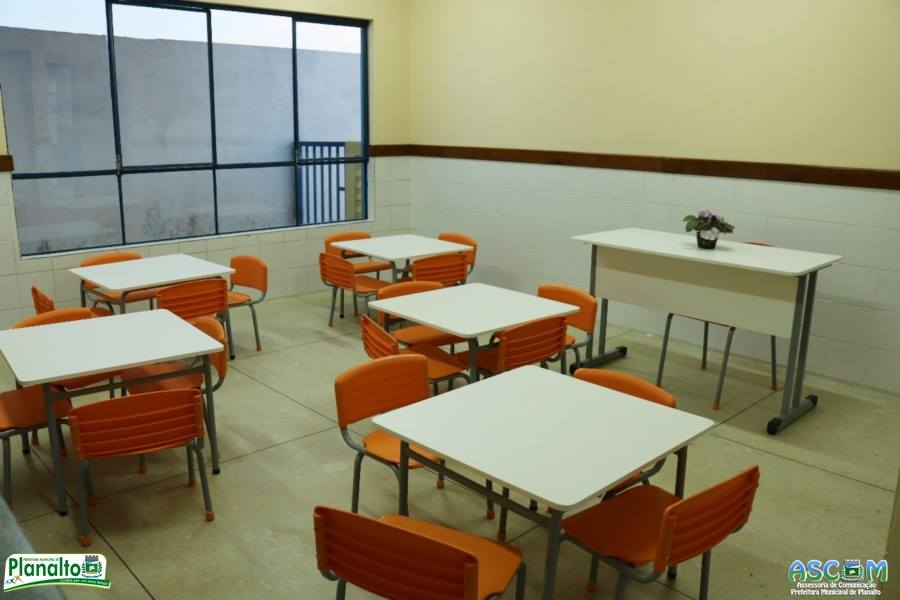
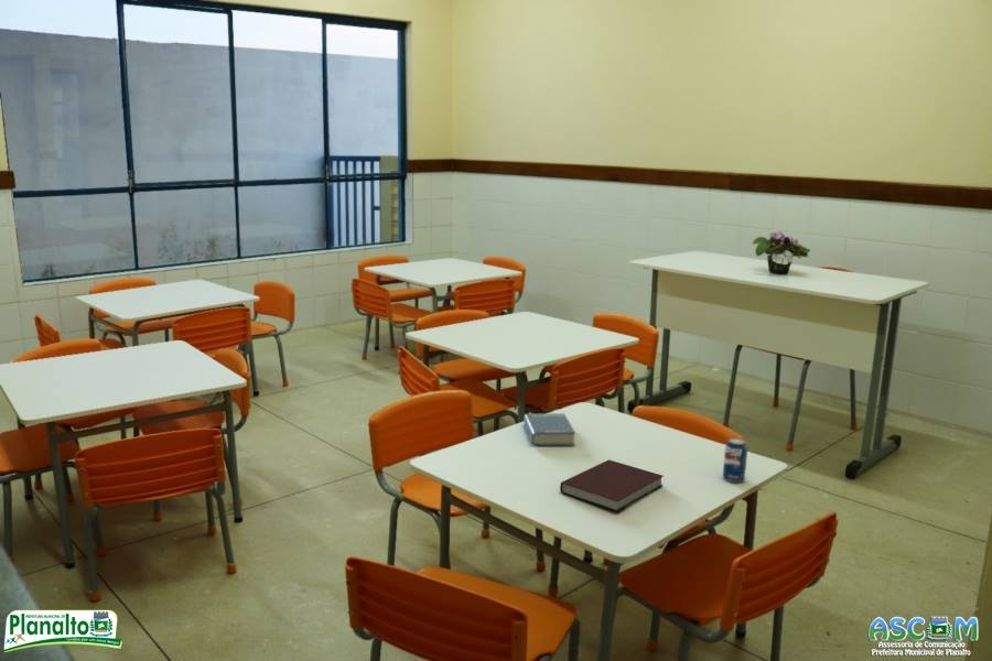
+ notebook (612, 484)
+ hardback book (548, 429)
+ beverage can (735, 459)
